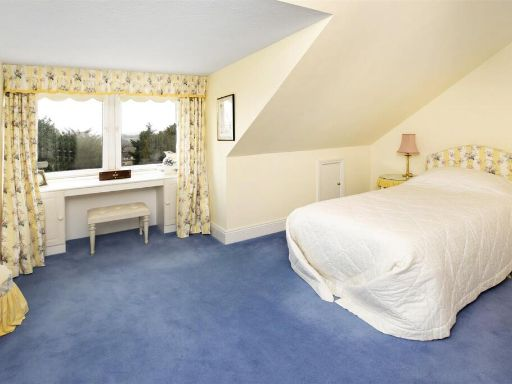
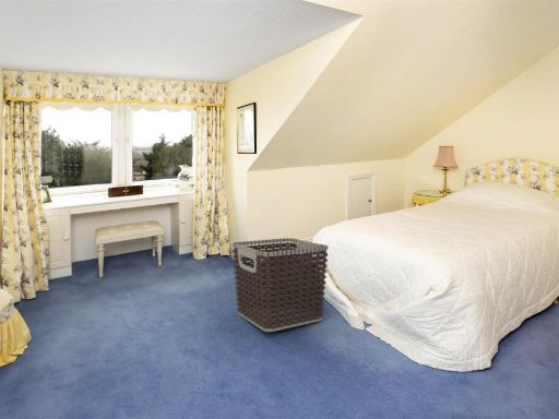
+ clothes hamper (278, 279)
